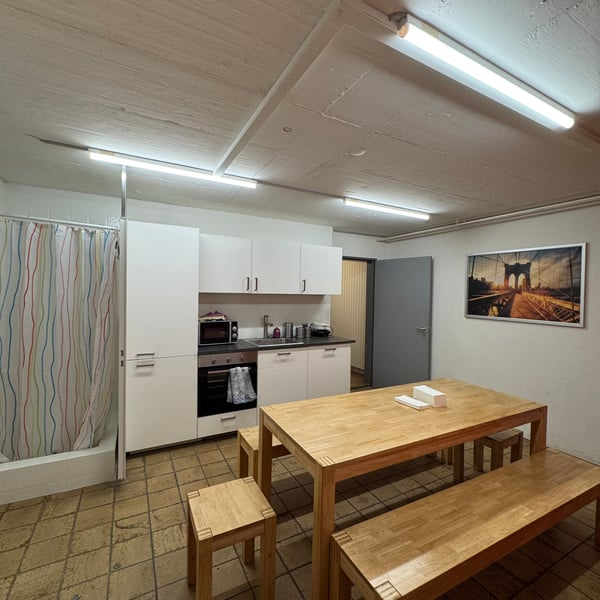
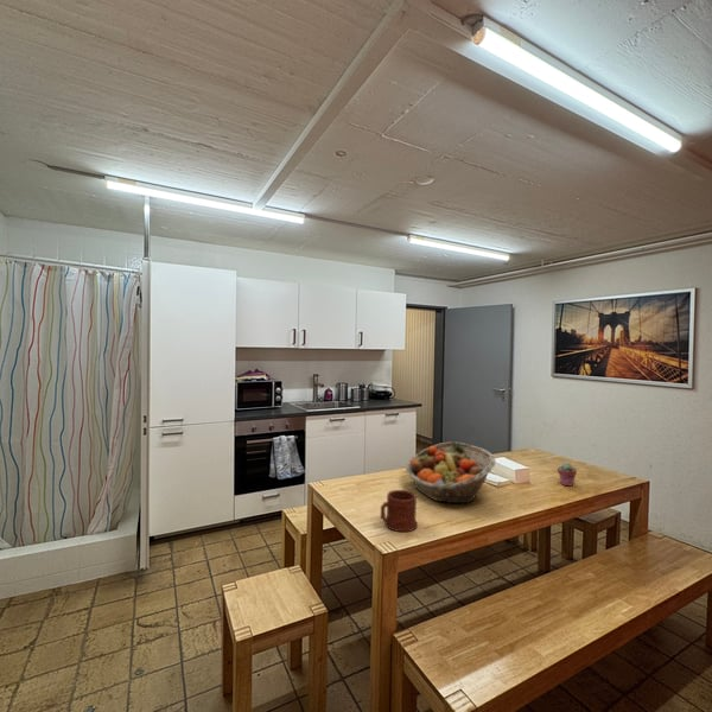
+ mug (398, 509)
+ fruit basket (447, 470)
+ potted succulent (566, 472)
